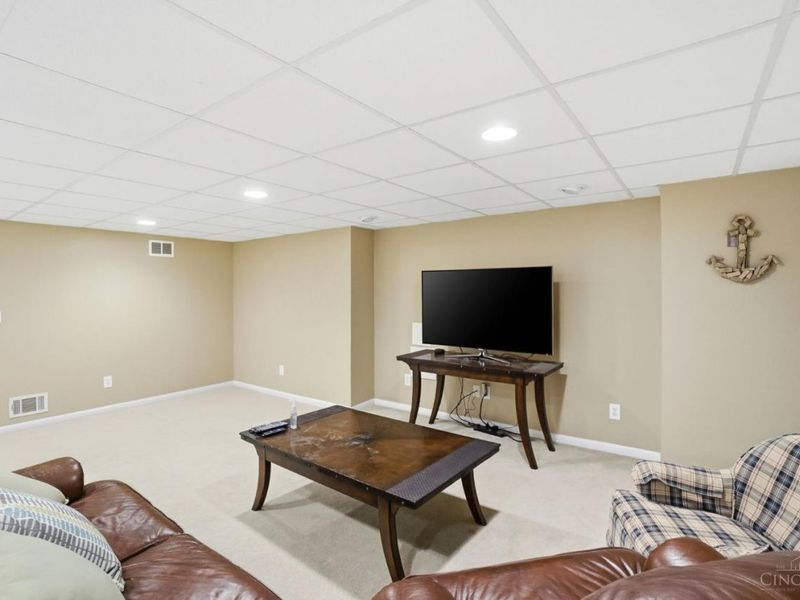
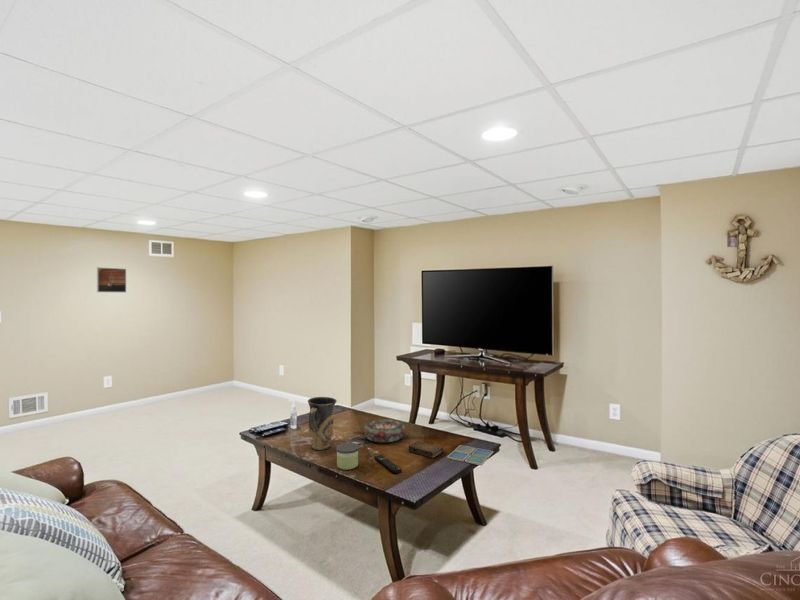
+ book (425, 448)
+ remote control (387, 463)
+ vase (321, 423)
+ decorative bowl (384, 430)
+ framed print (111, 280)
+ drink coaster (470, 455)
+ candle (347, 456)
